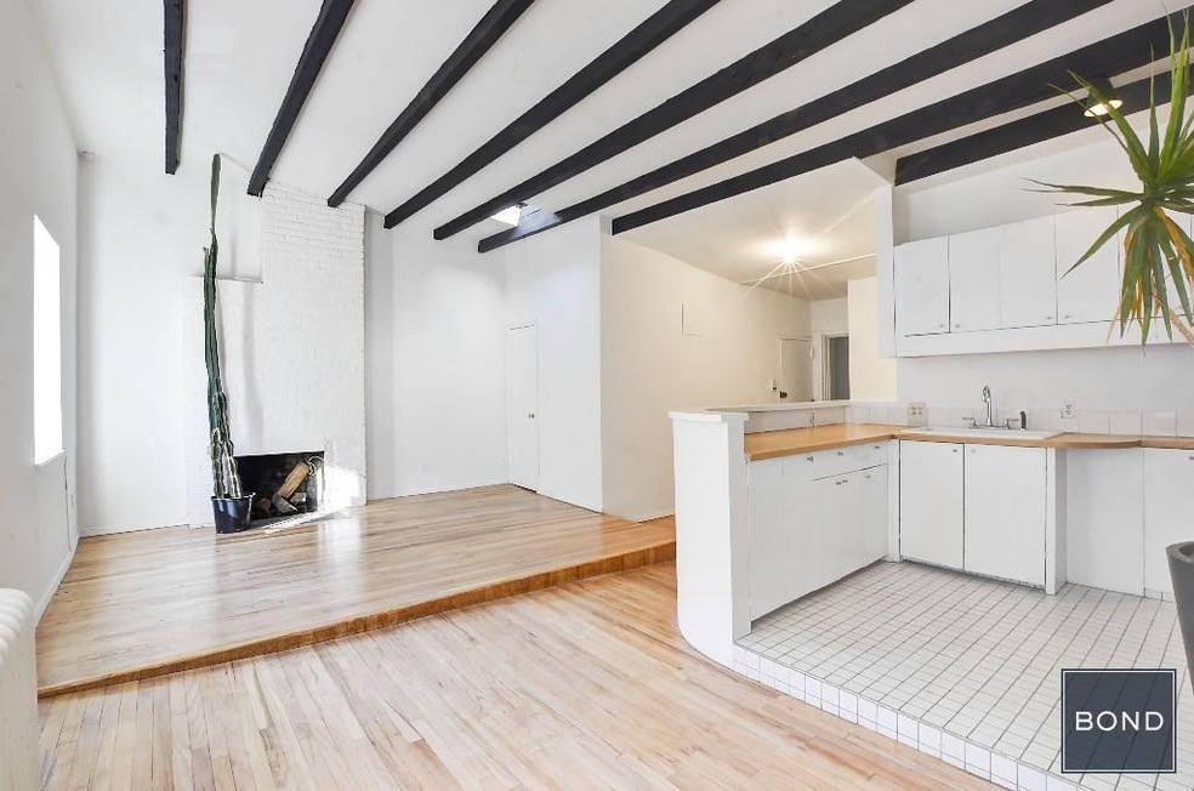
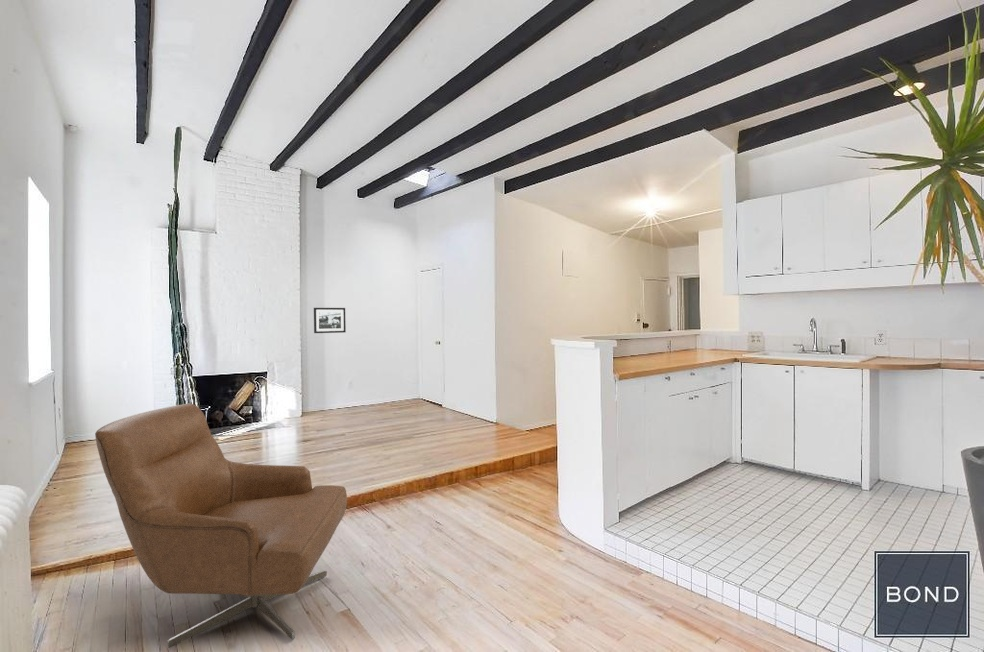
+ chair (231, 511)
+ picture frame (329, 320)
